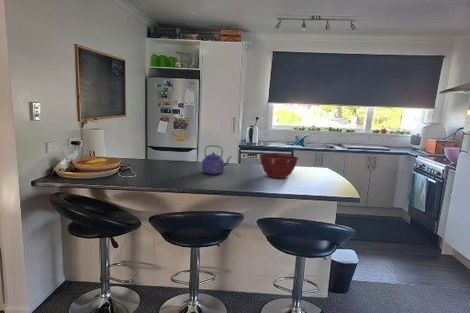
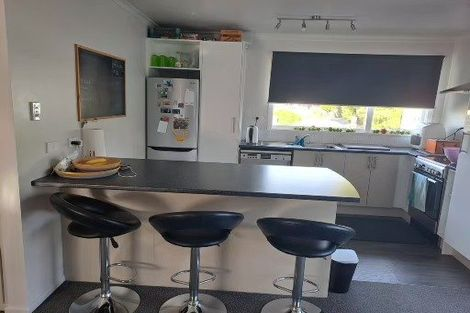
- kettle (217, 159)
- mixing bowl (278, 166)
